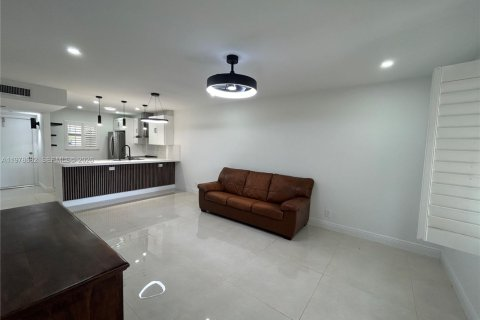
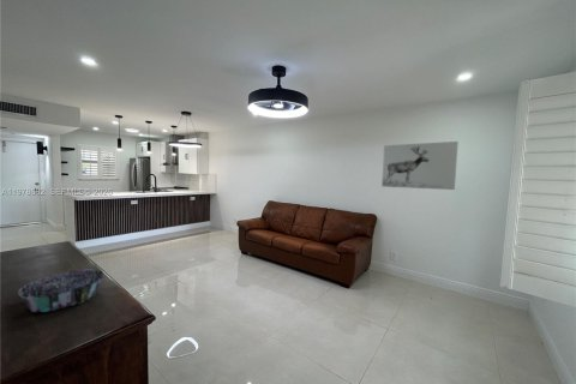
+ wall art (416, 166)
+ decorative bowl (65, 290)
